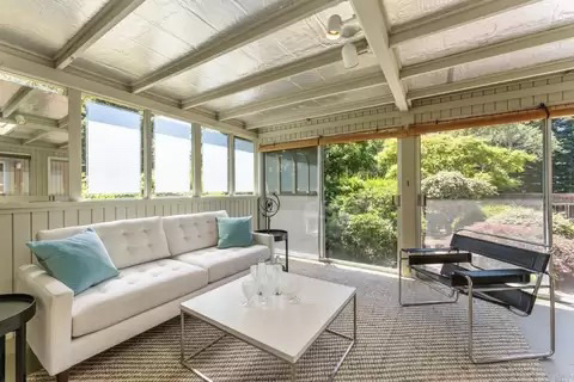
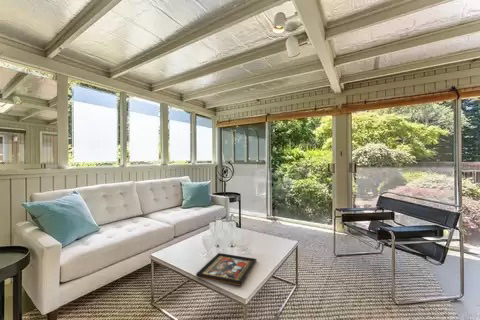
+ decorative tray (228, 267)
